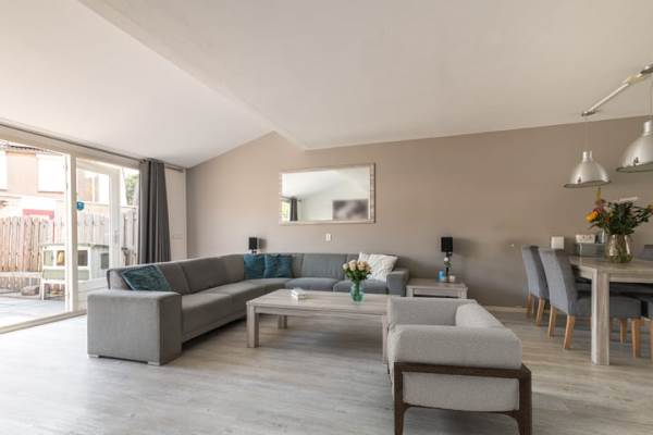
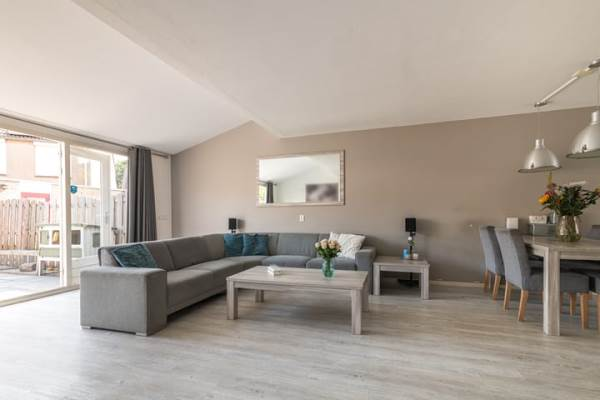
- armchair (443, 358)
